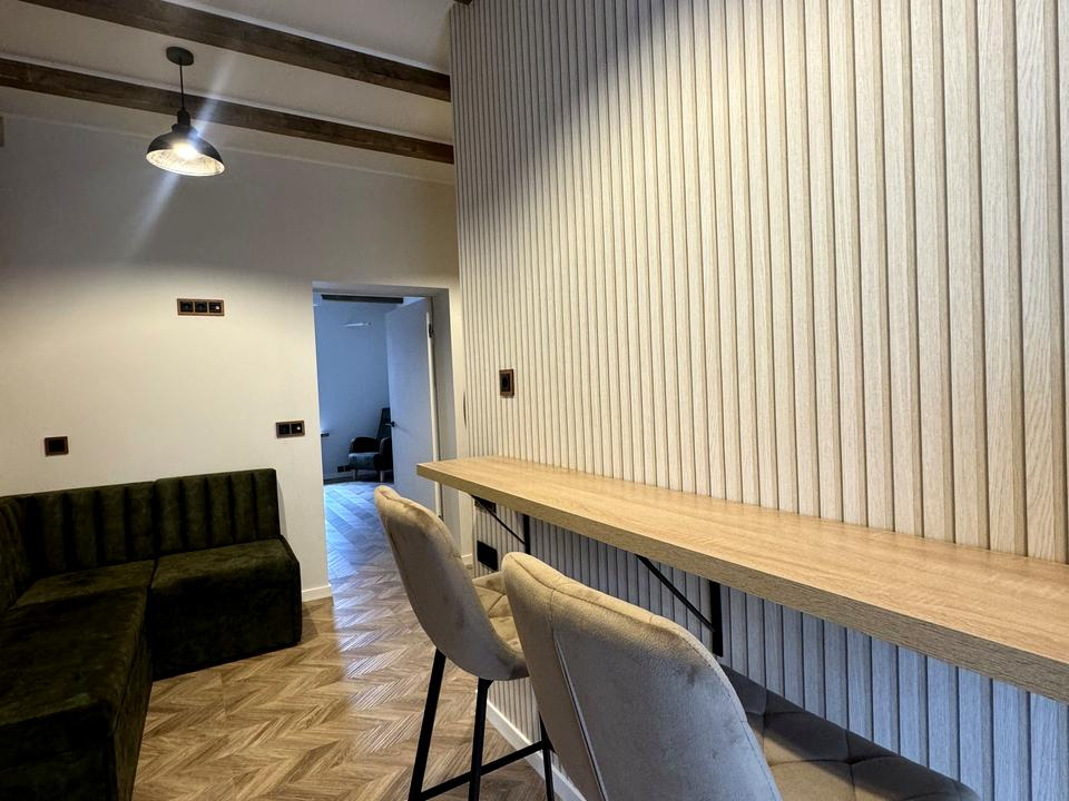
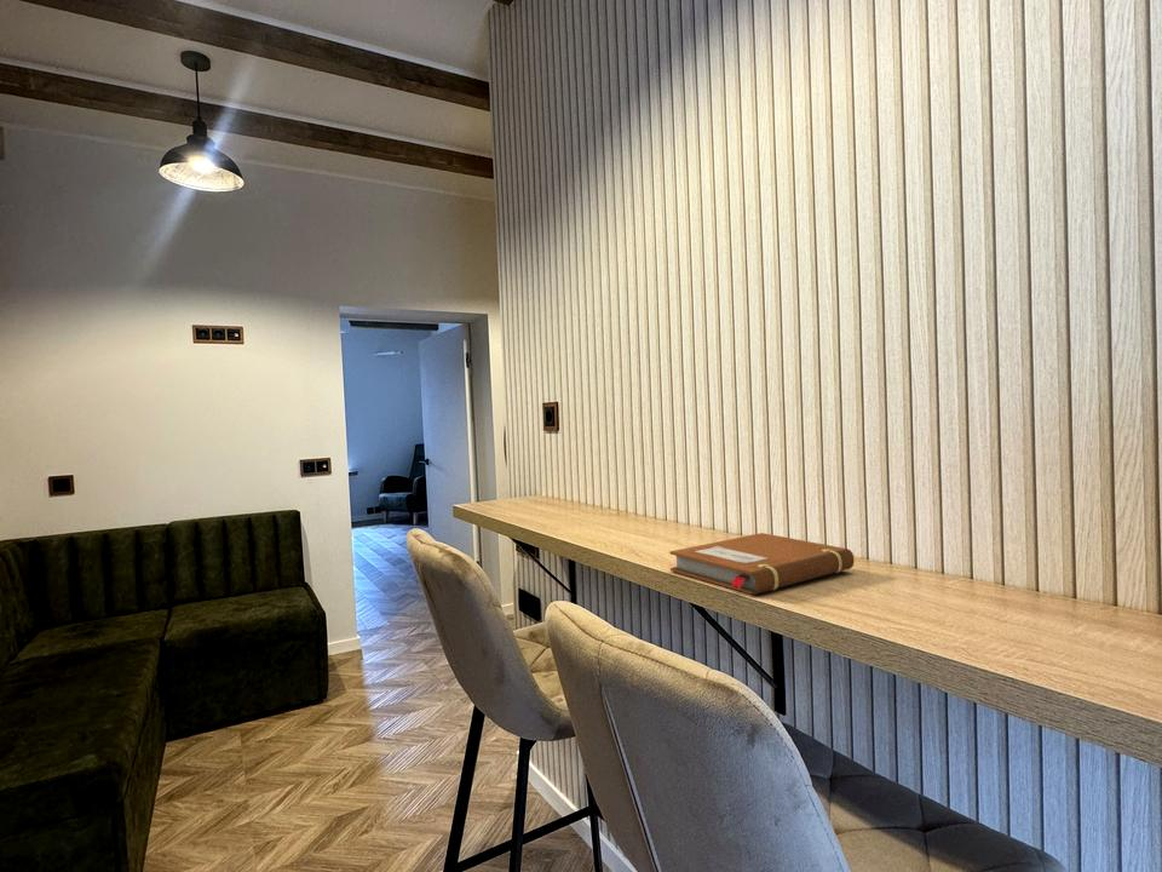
+ notebook (758, 561)
